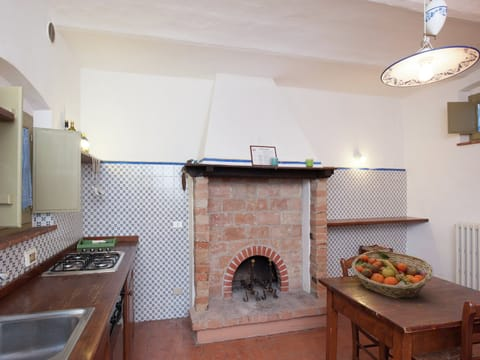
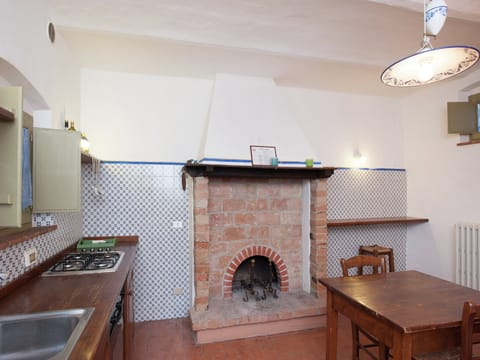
- fruit basket (389, 272)
